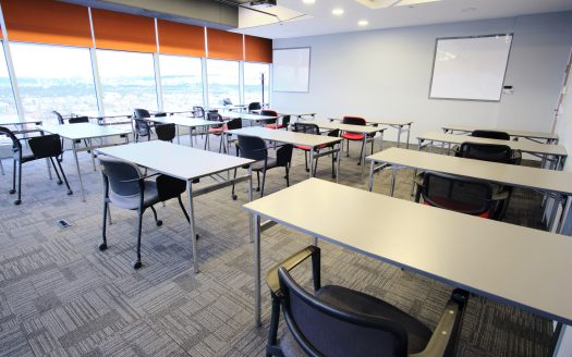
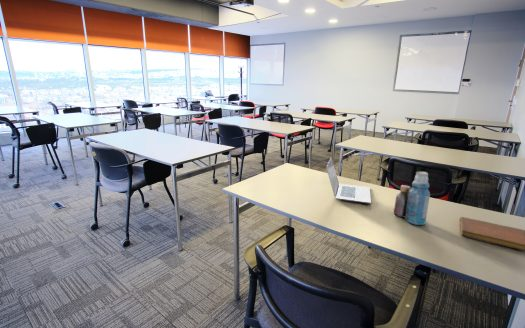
+ bottle (412, 195)
+ notebook (495, 232)
+ laptop (349, 185)
